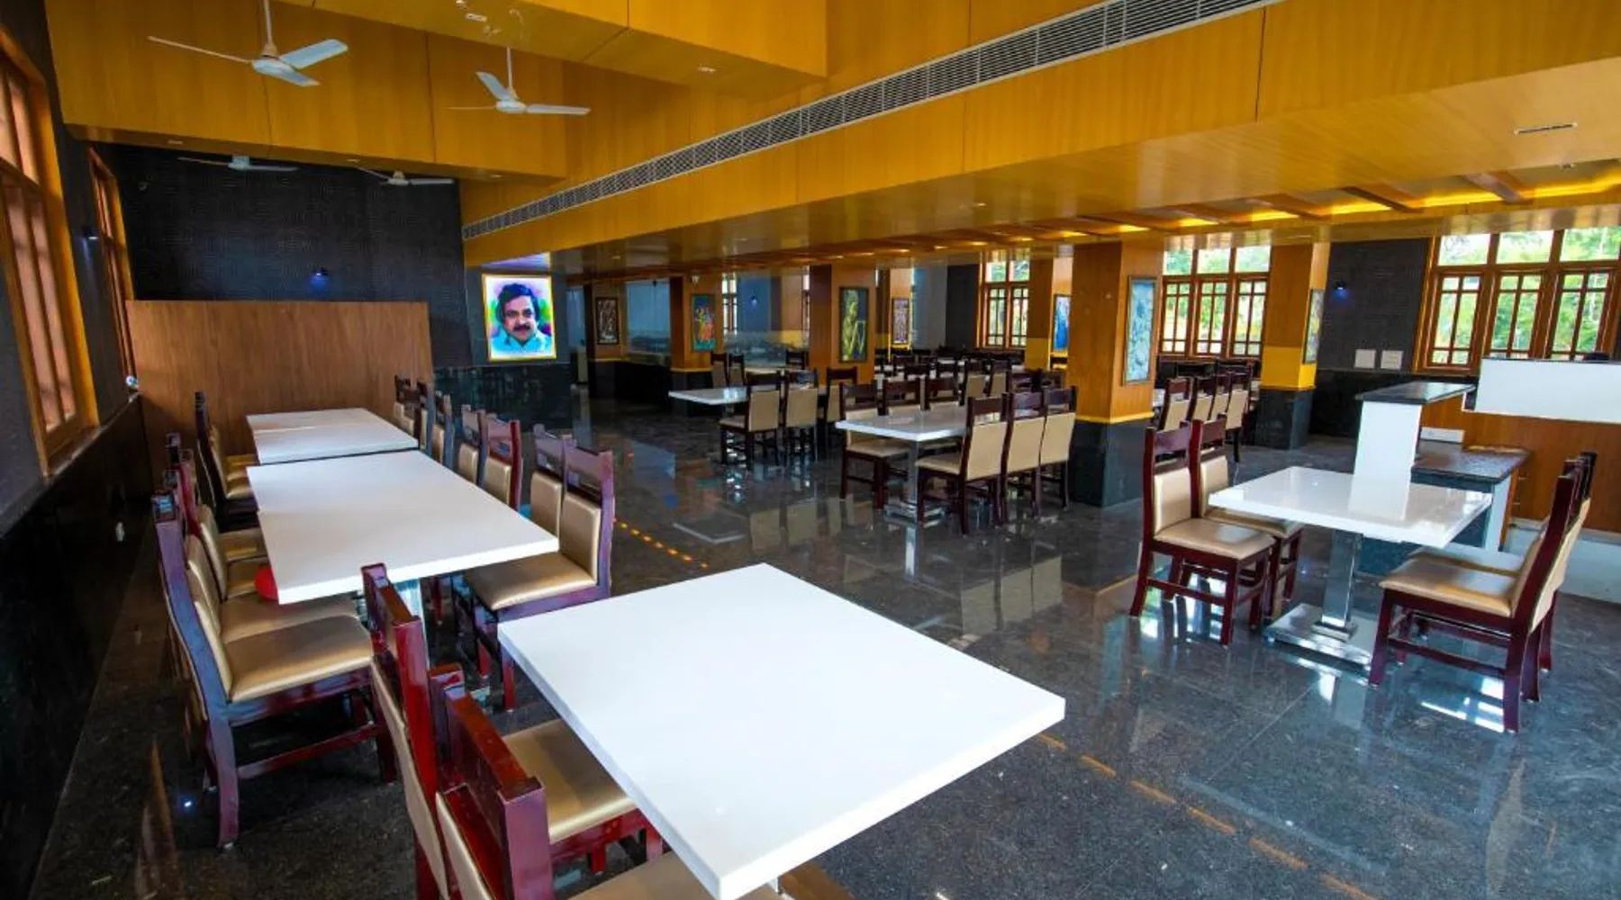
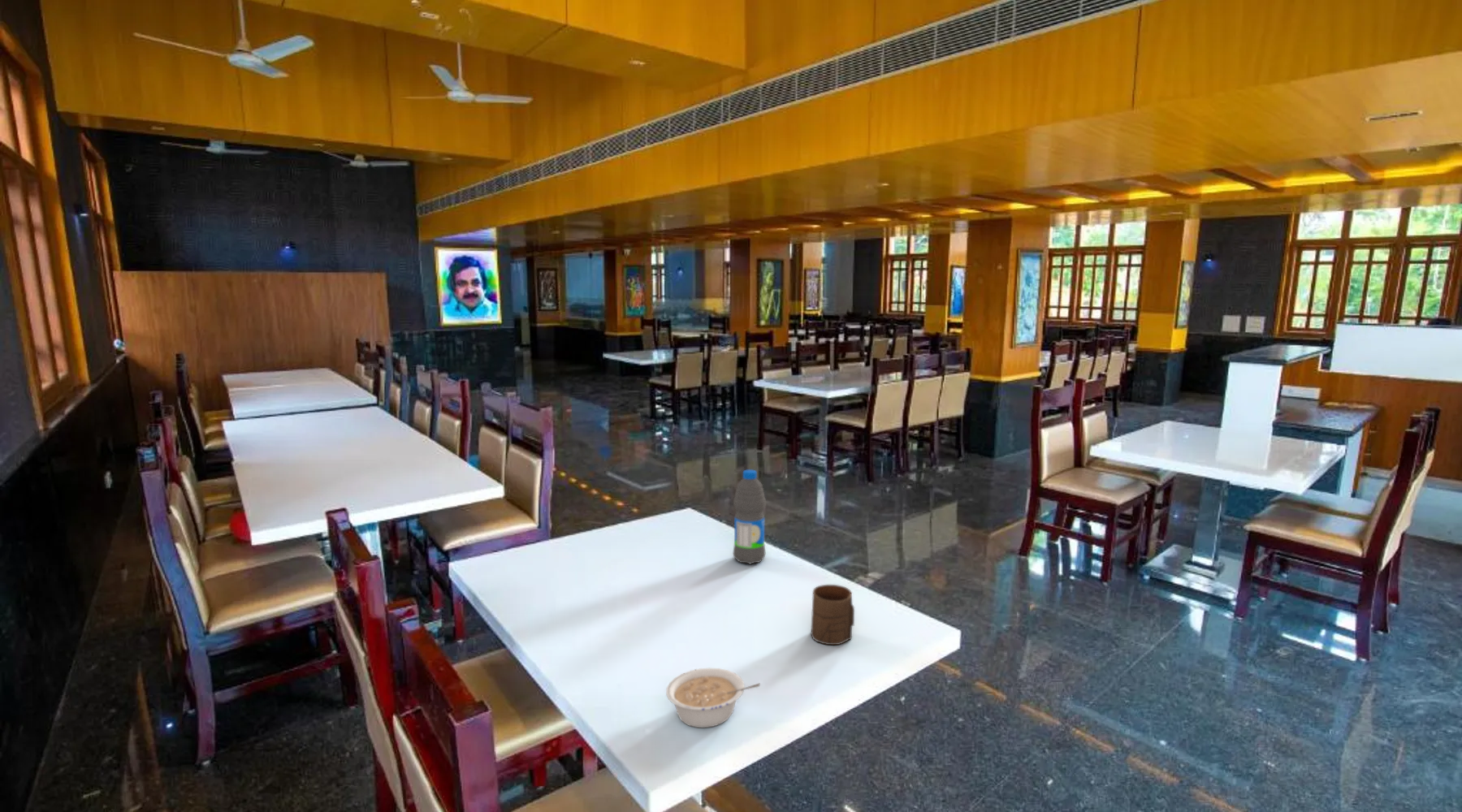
+ cup (833, 614)
+ water bottle (749, 515)
+ legume (708, 697)
